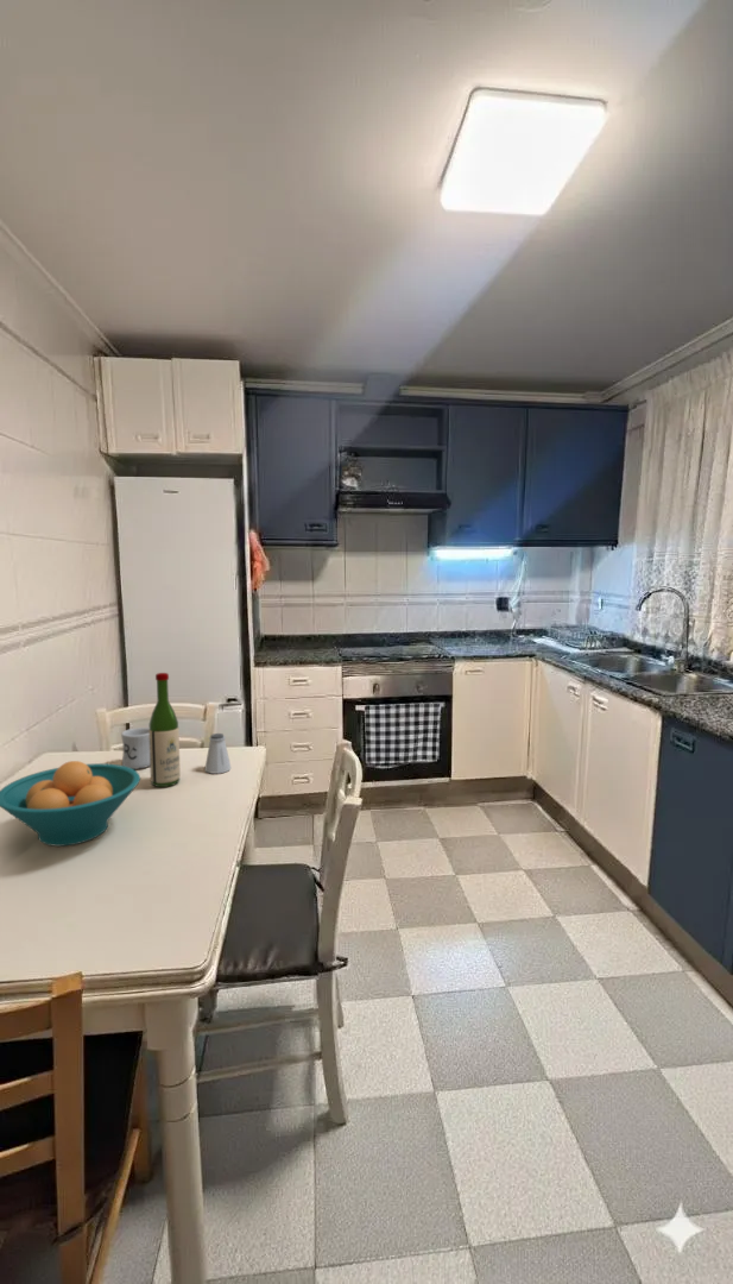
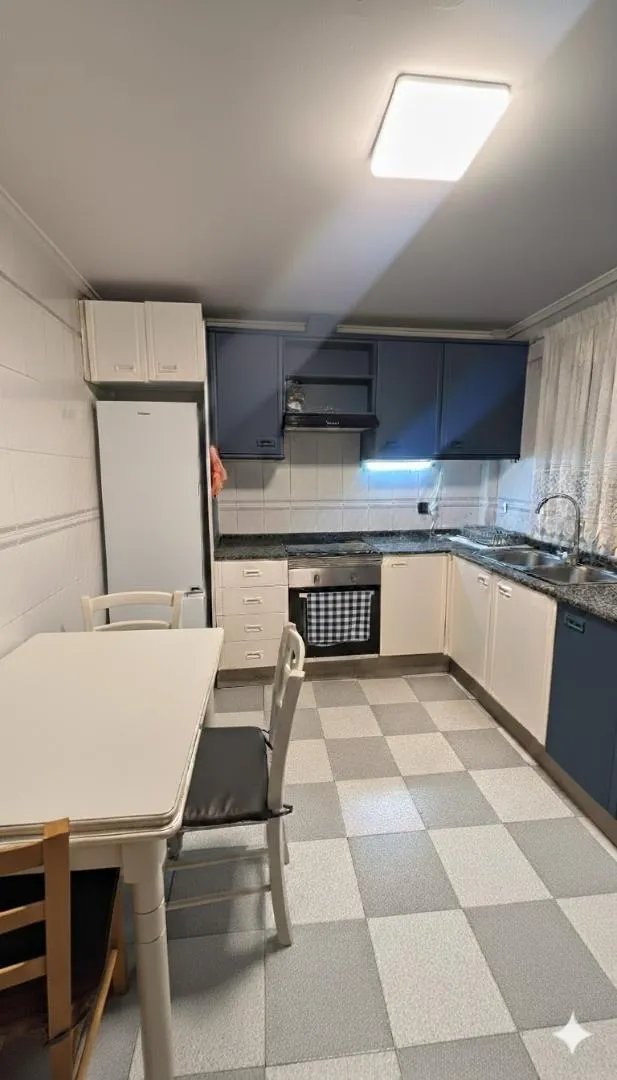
- mug (143, 748)
- wine bottle (163, 728)
- saltshaker (217, 751)
- fruit bowl (71, 798)
